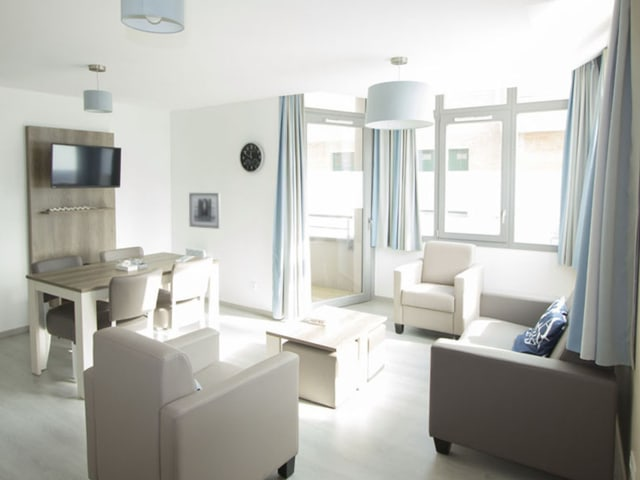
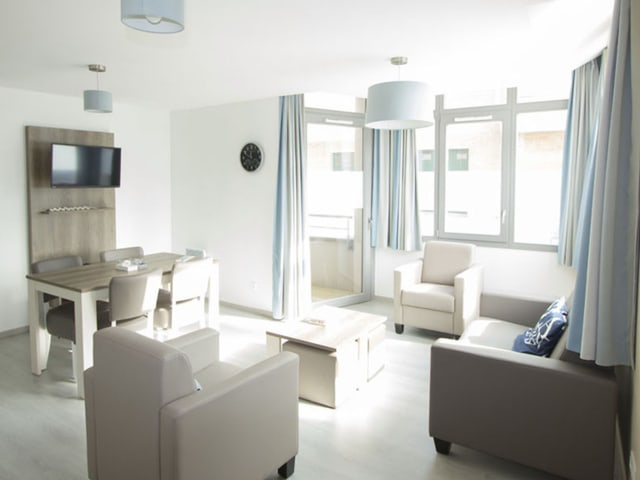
- wall art (204, 210)
